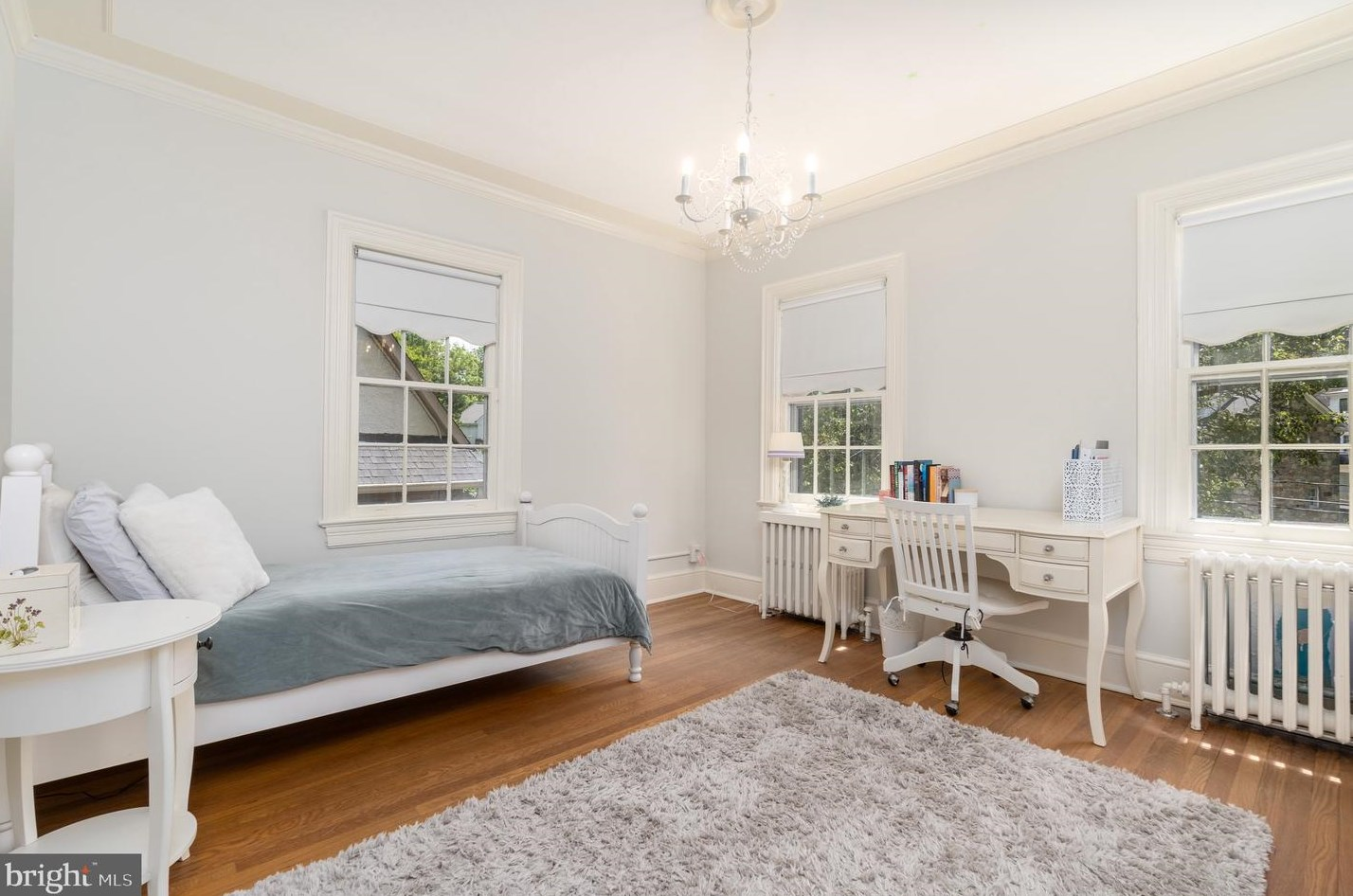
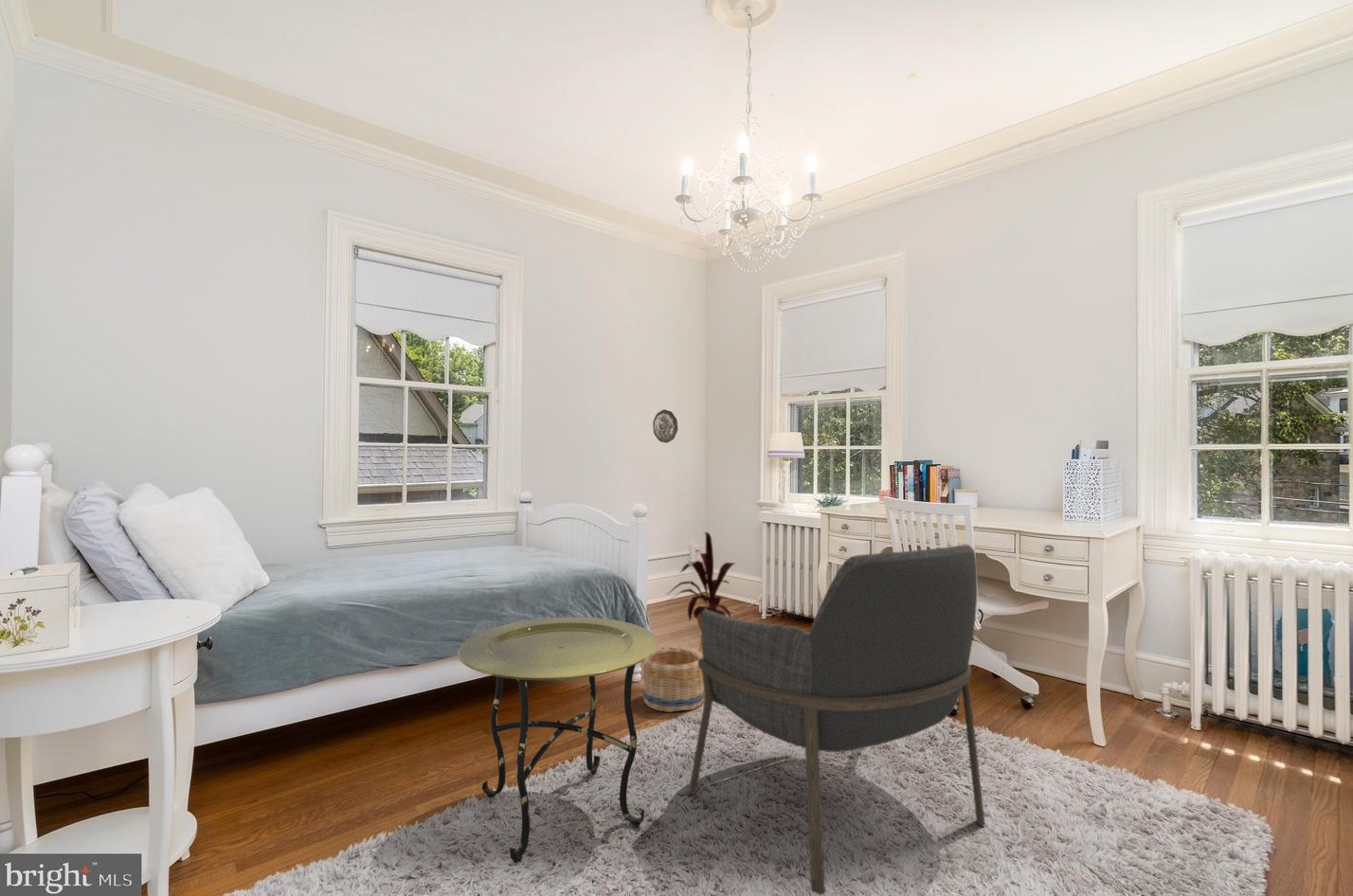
+ side table (560, 726)
+ armchair (834, 668)
+ decorative plate (664, 426)
+ basket (673, 677)
+ house plant (703, 597)
